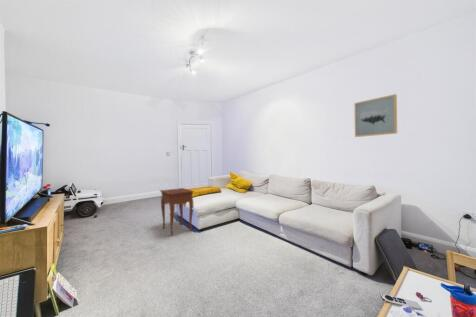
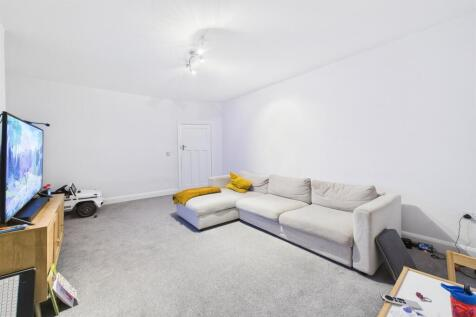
- wall art (374, 117)
- side table (174, 209)
